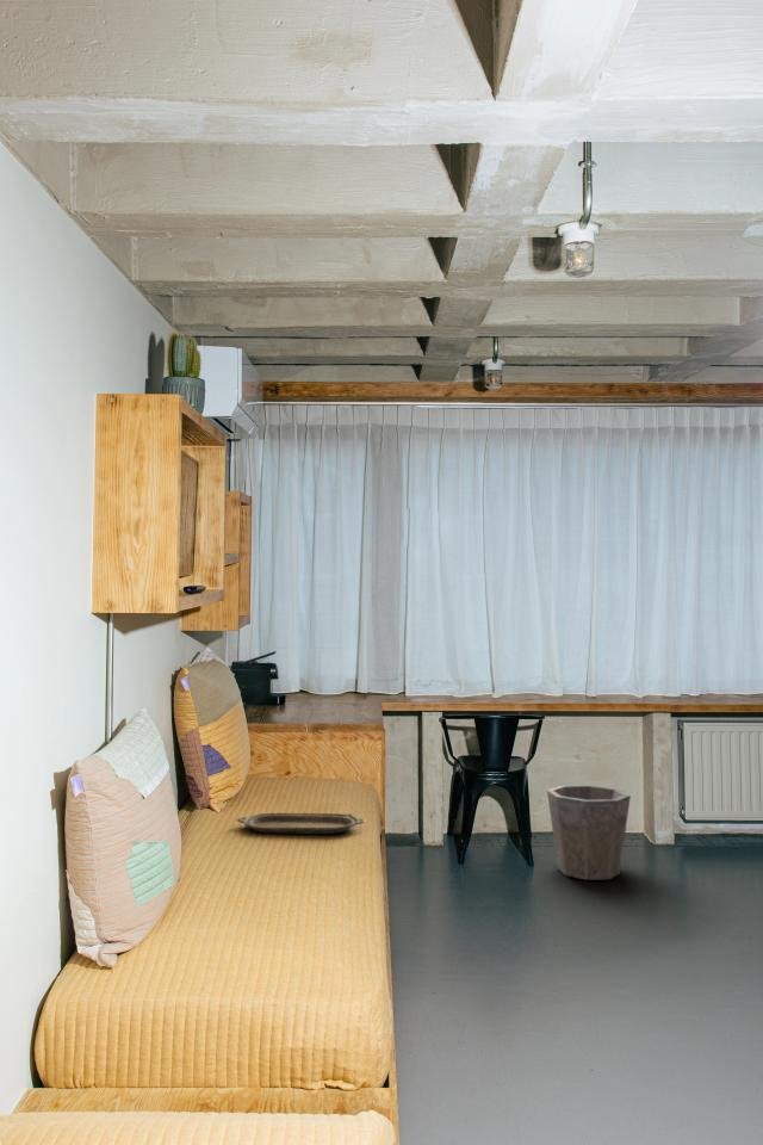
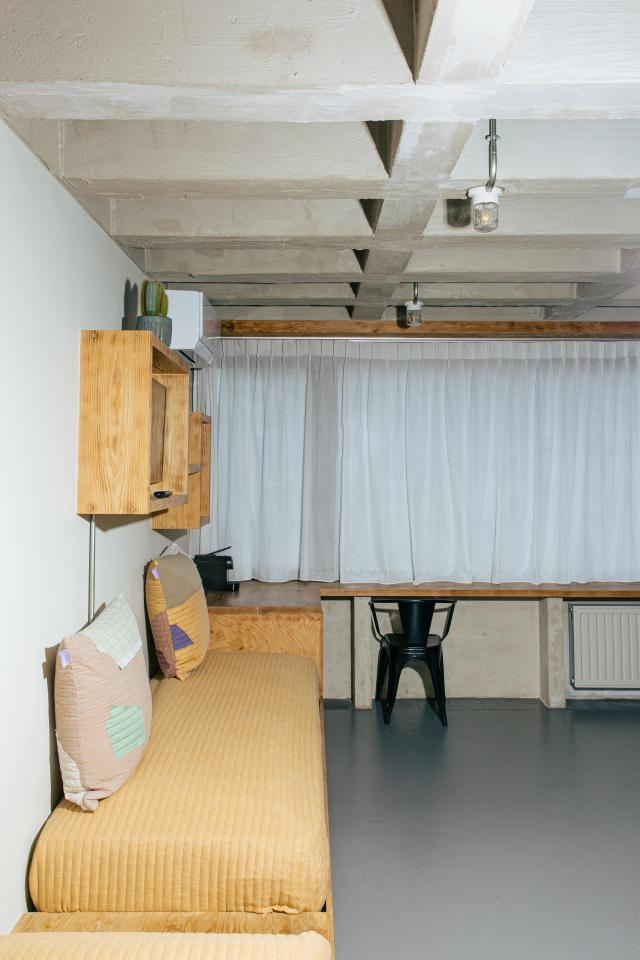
- waste bin (588, 831)
- serving tray (300, 823)
